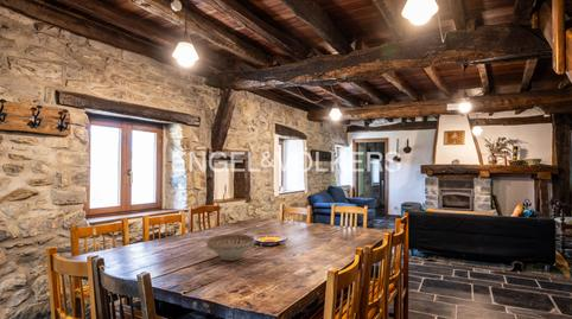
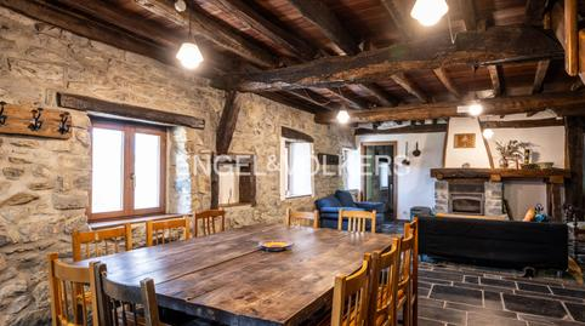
- decorative bowl (230, 248)
